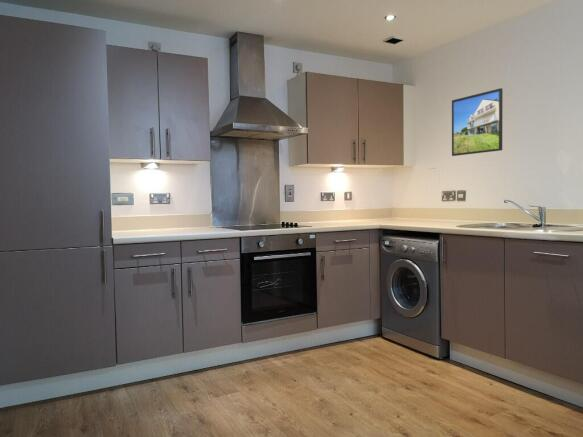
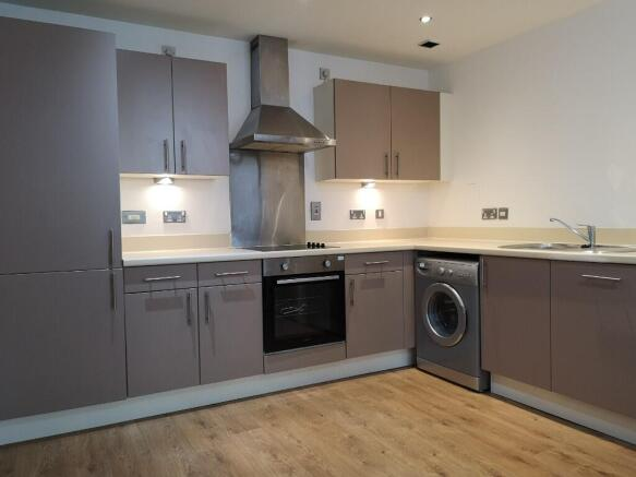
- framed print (475, 124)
